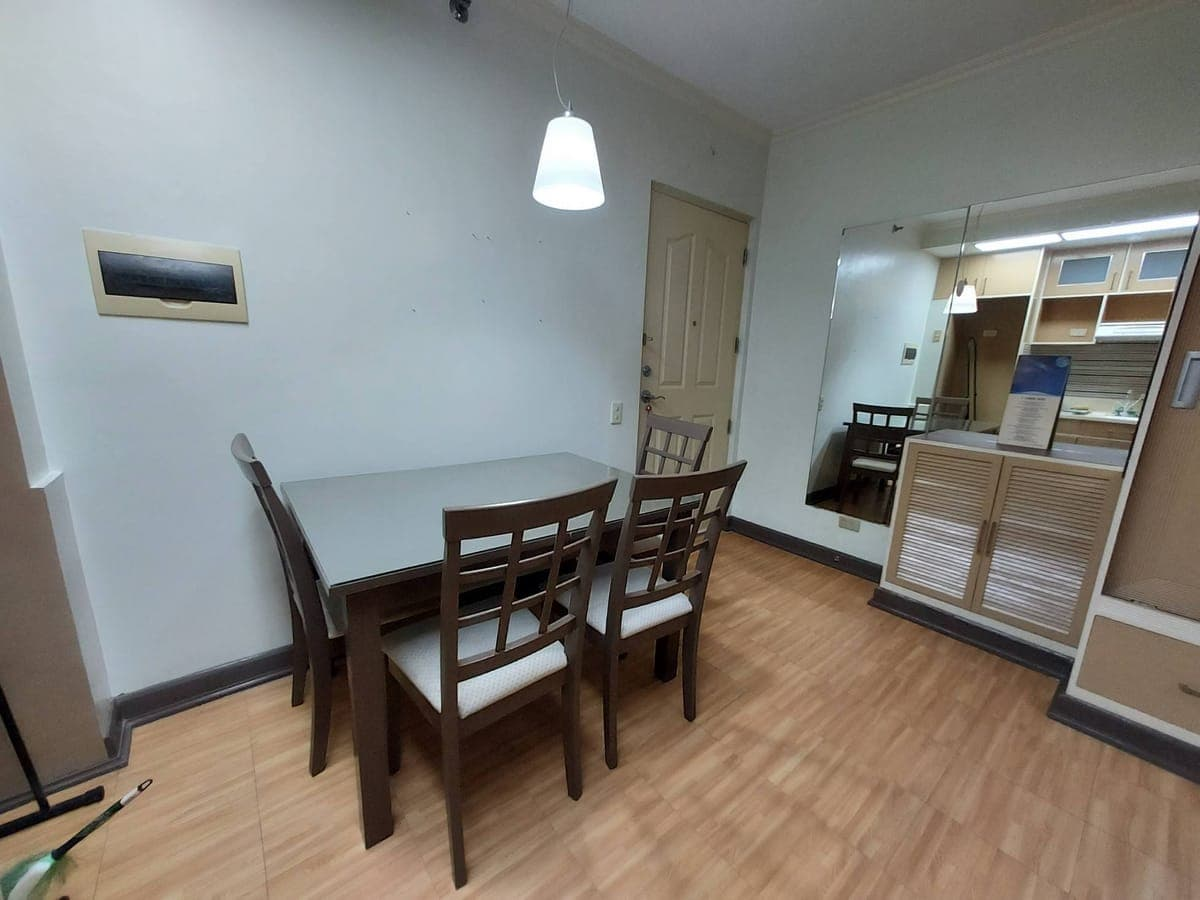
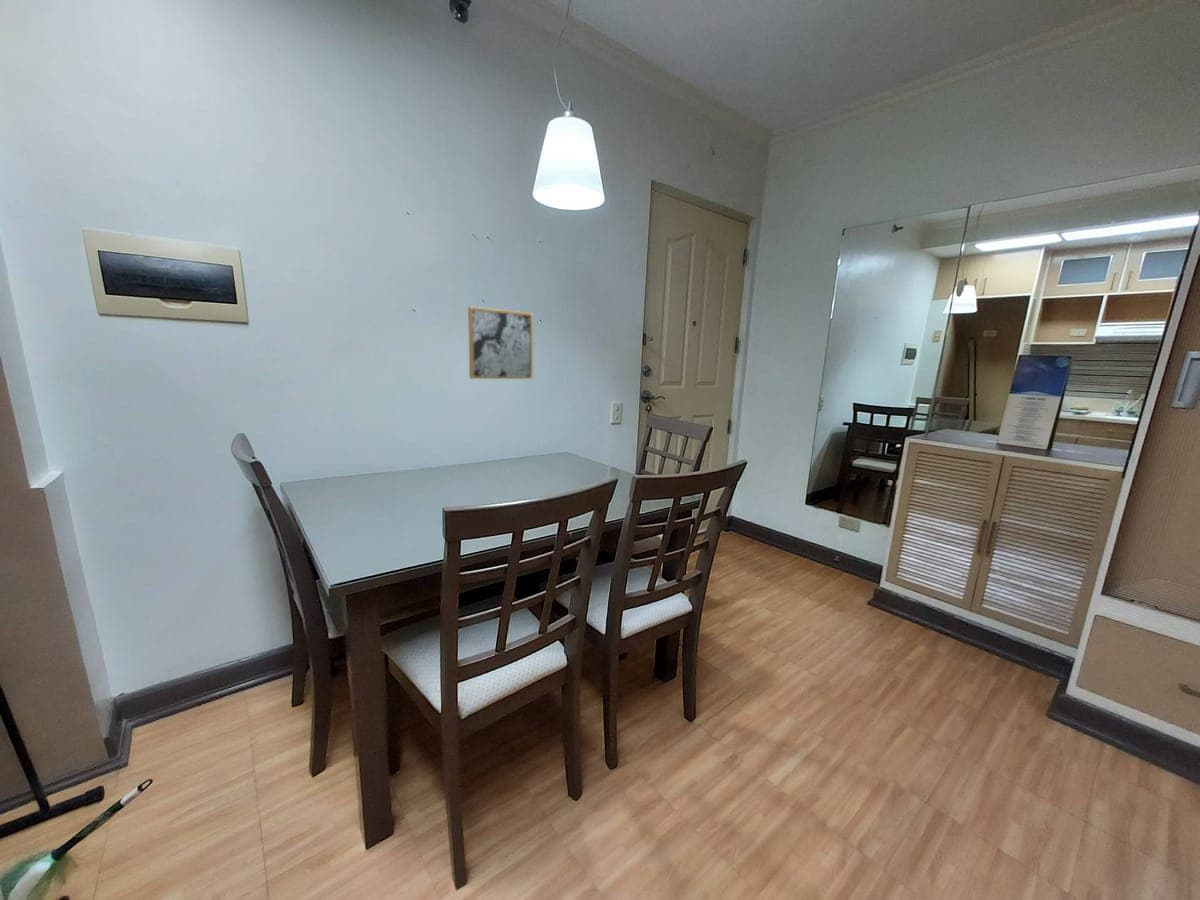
+ wall art (502, 345)
